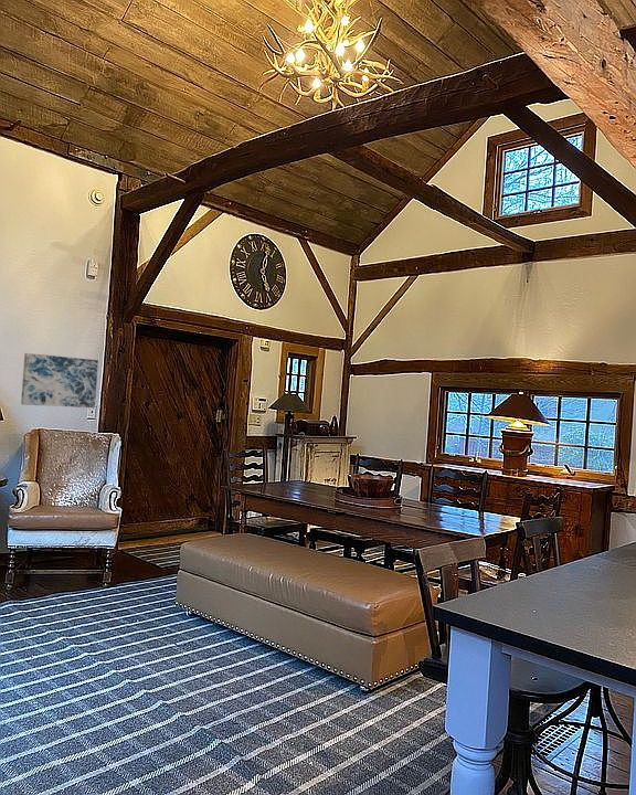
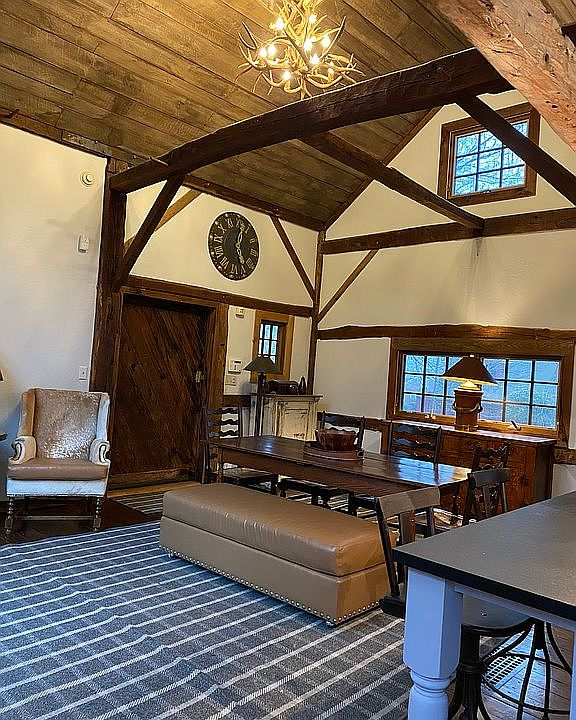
- wall art (61, 381)
